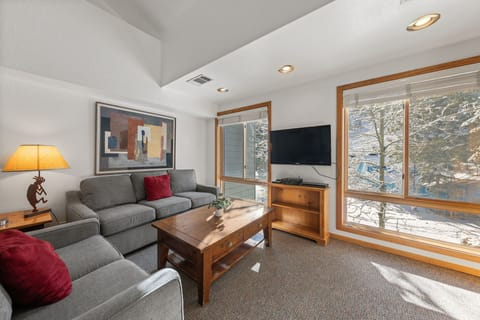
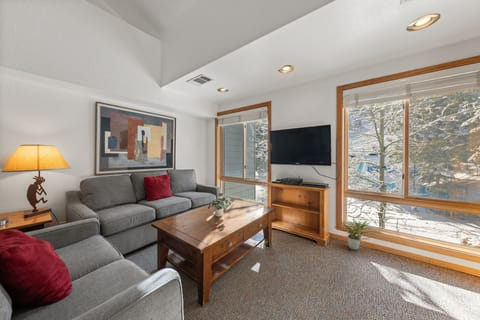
+ potted plant (355, 234)
